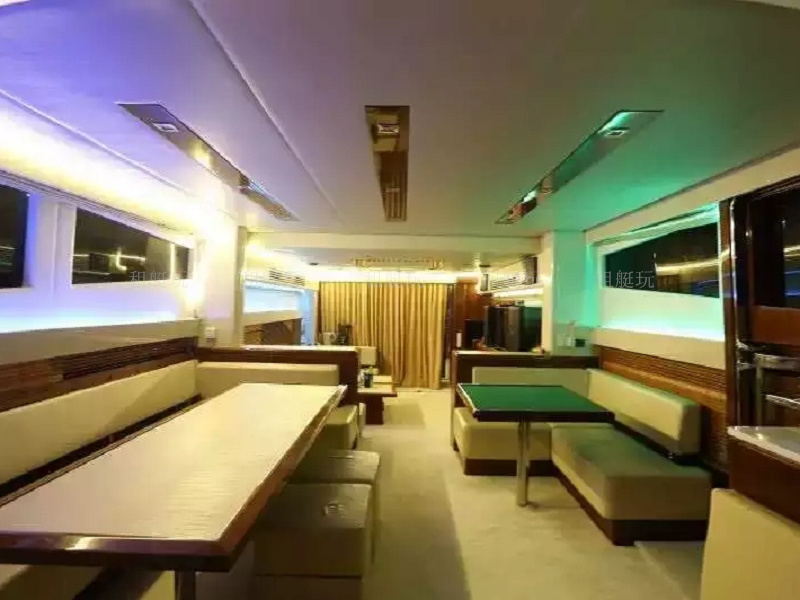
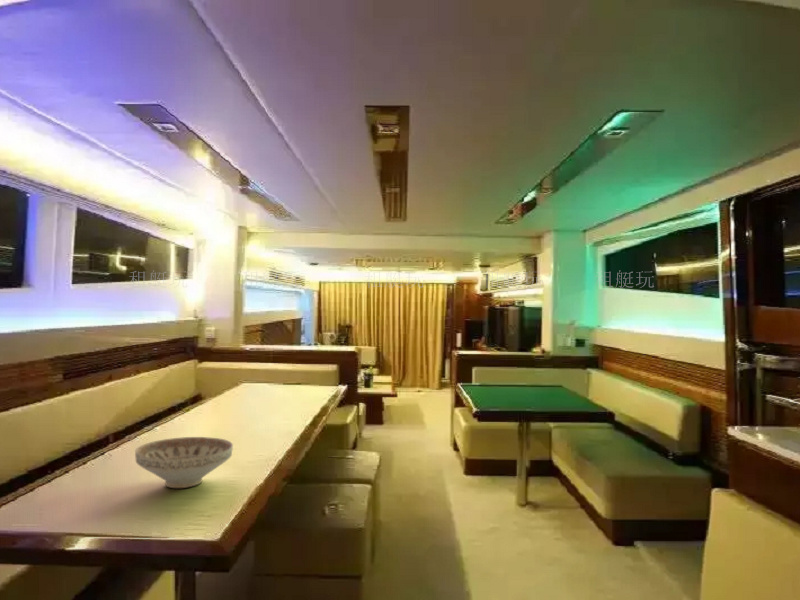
+ decorative bowl (185, 464)
